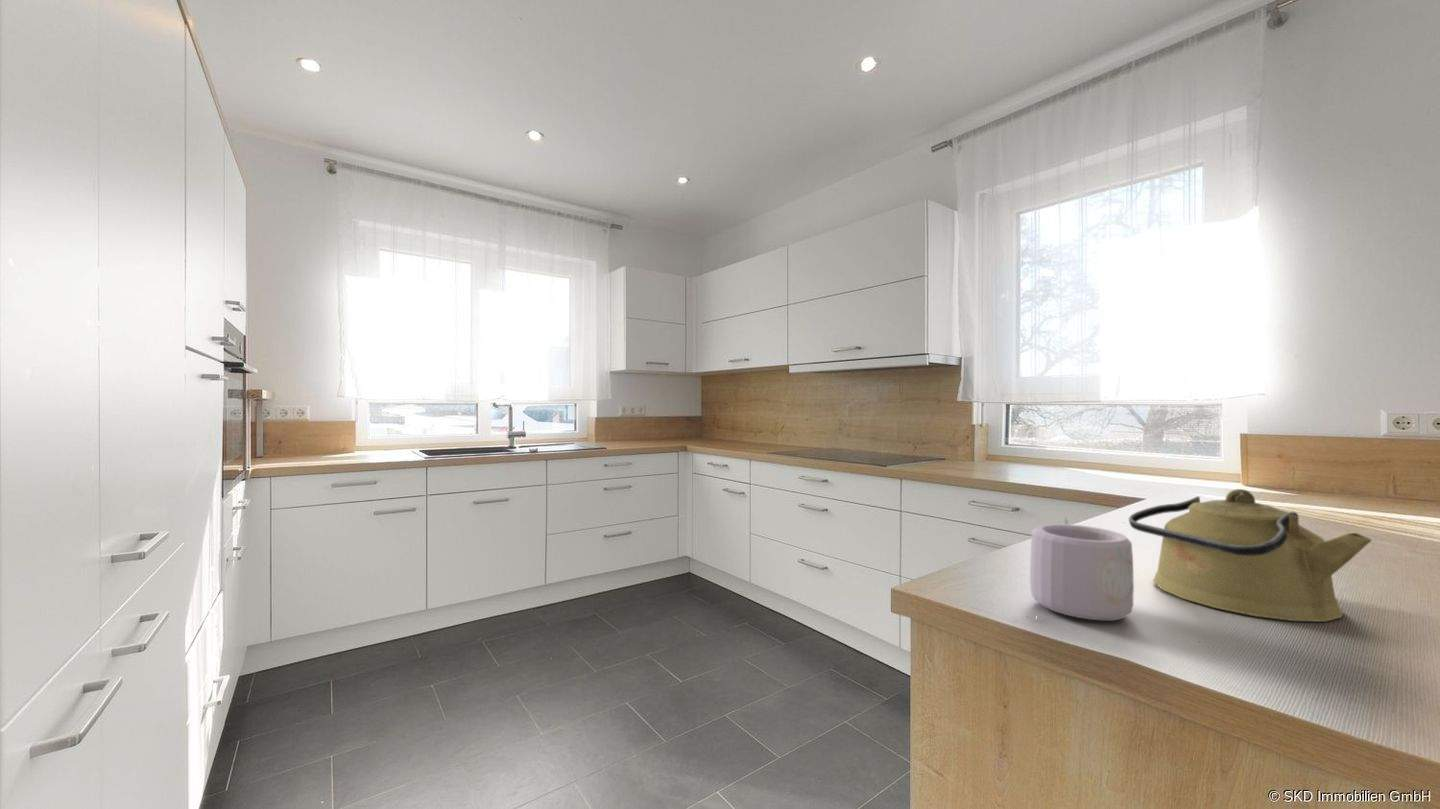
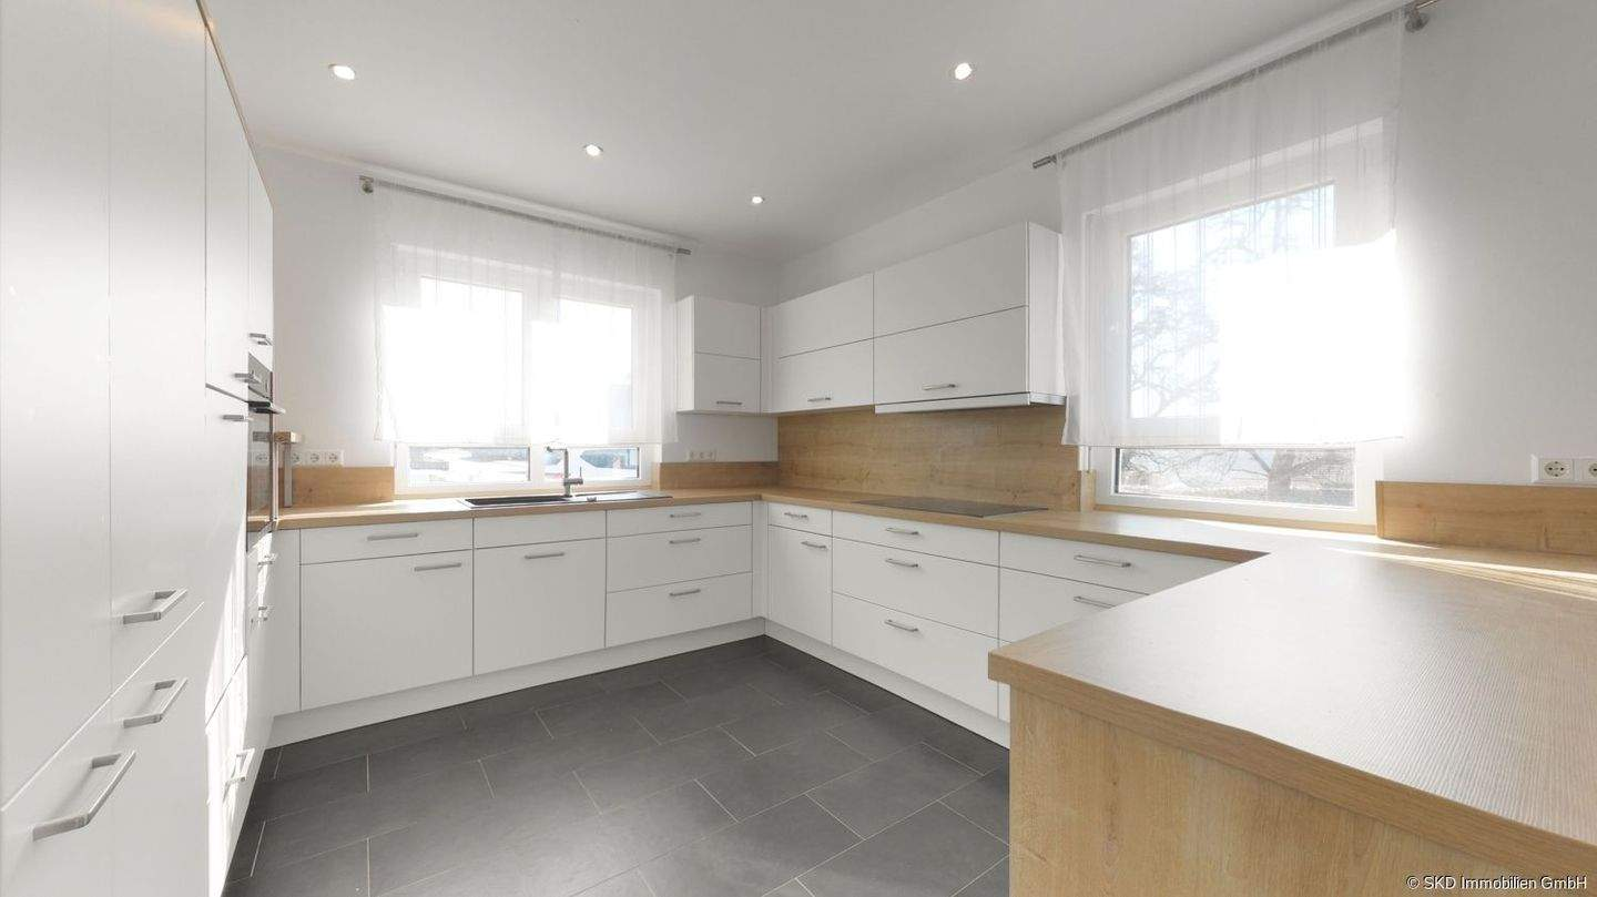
- mug (1070, 564)
- kettle (1254, 545)
